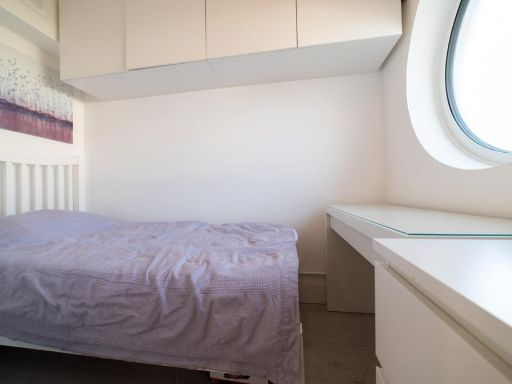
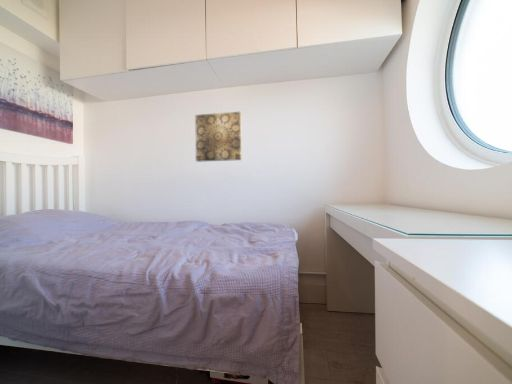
+ wall art (218, 137)
